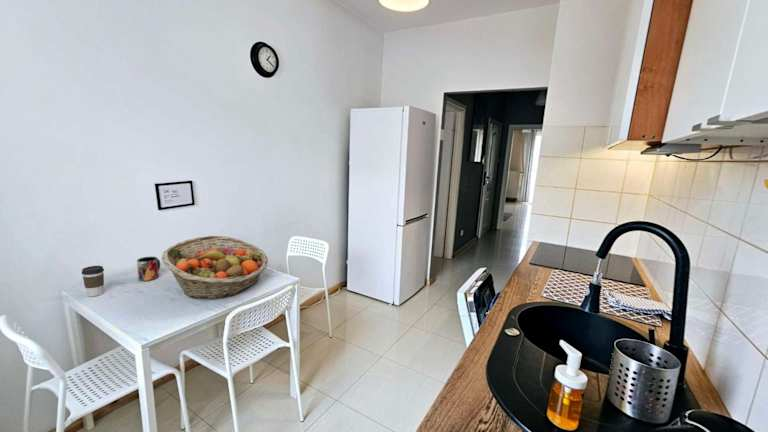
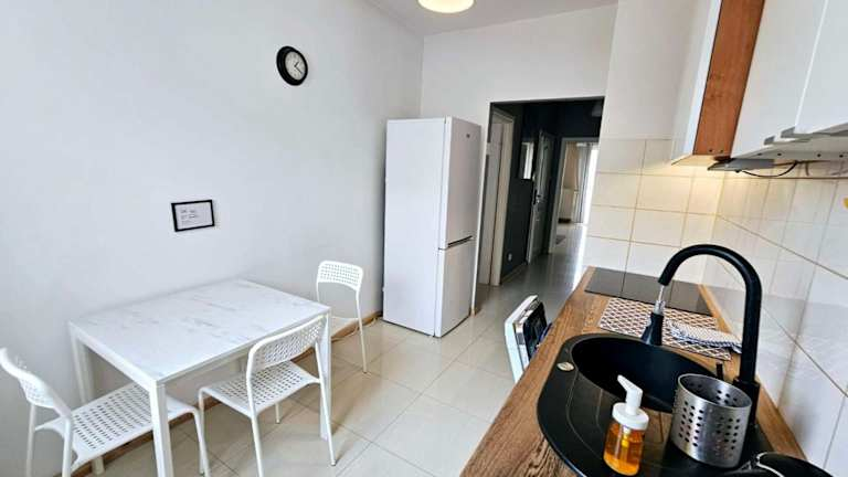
- coffee cup (94, 281)
- mug (150, 267)
- fruit basket (219, 264)
